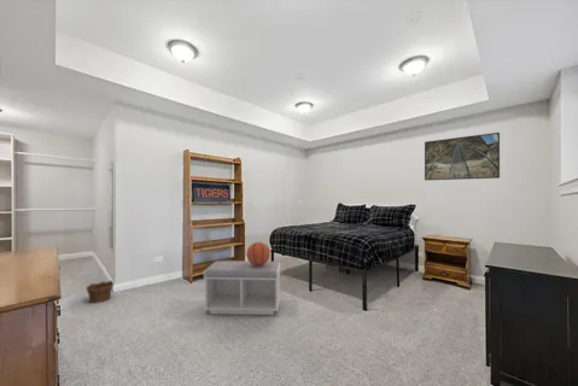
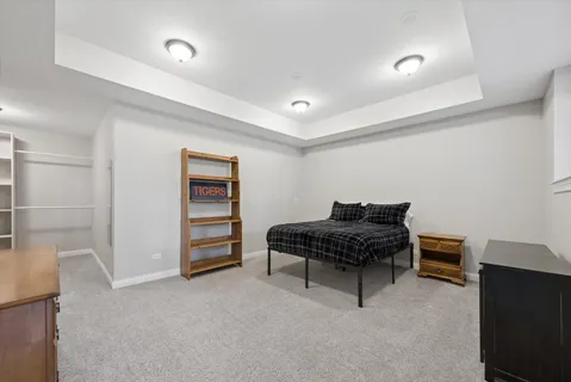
- basketball (258, 253)
- clay pot (100, 288)
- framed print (459, 158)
- bench (244, 286)
